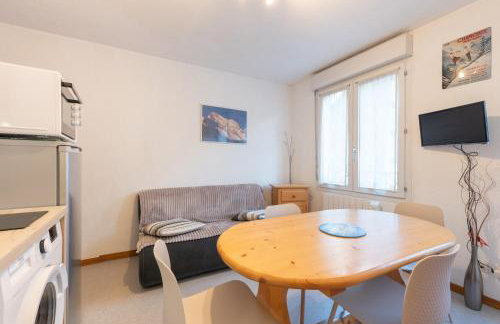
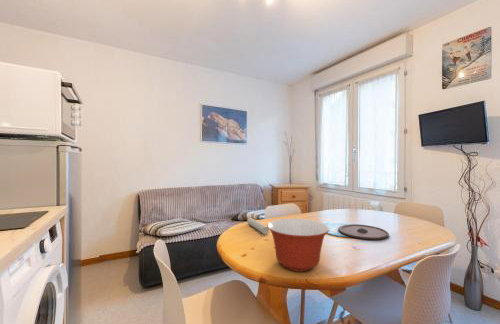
+ candle (256, 224)
+ plate (362, 230)
+ mixing bowl (297, 244)
